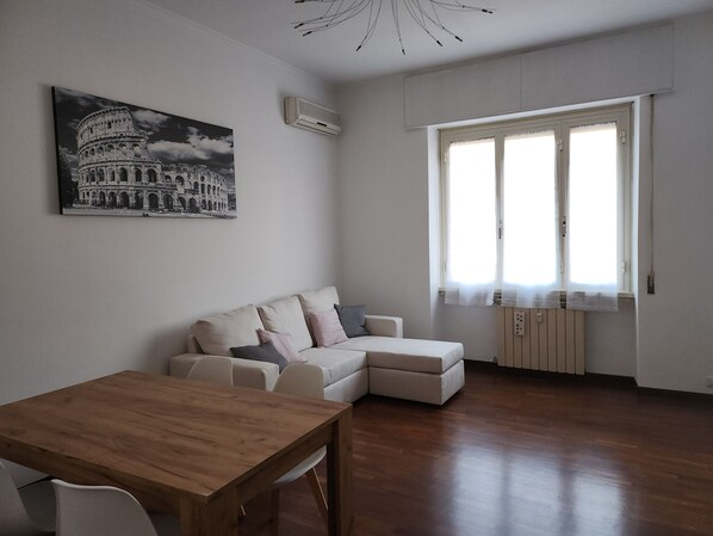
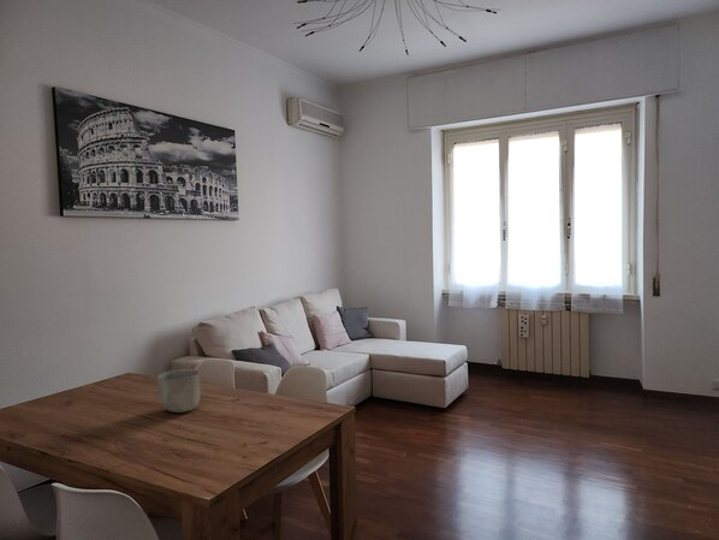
+ bowl (179, 391)
